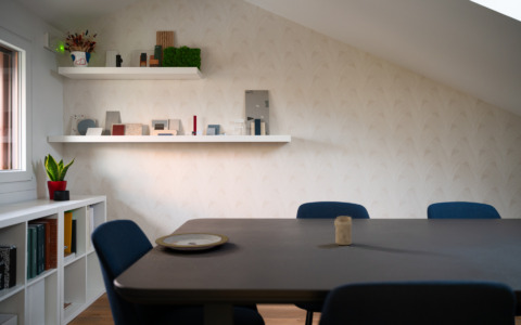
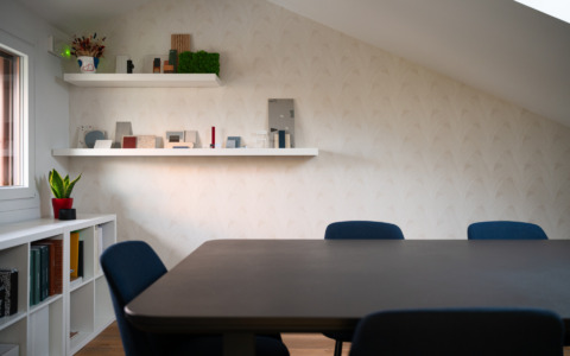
- candle (343, 230)
- plate (192, 242)
